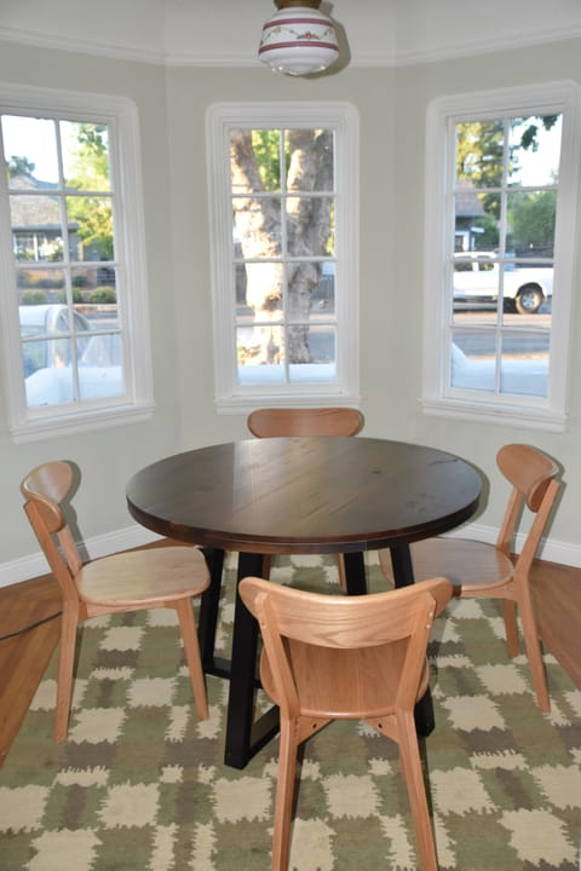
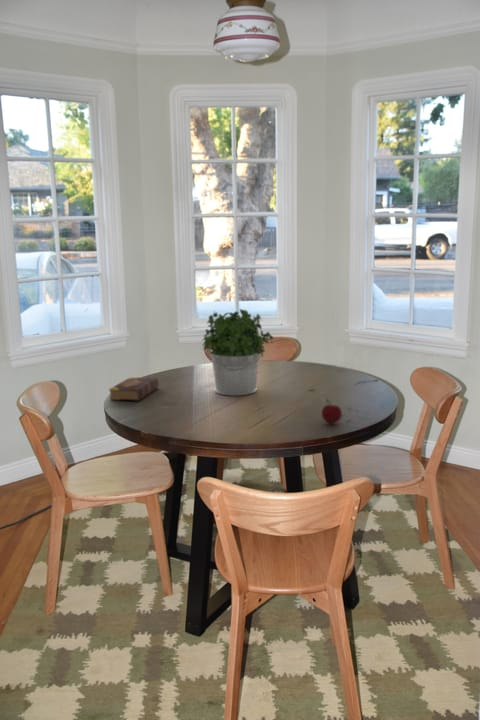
+ book (136, 387)
+ potted plant (237, 350)
+ fruit (331, 408)
